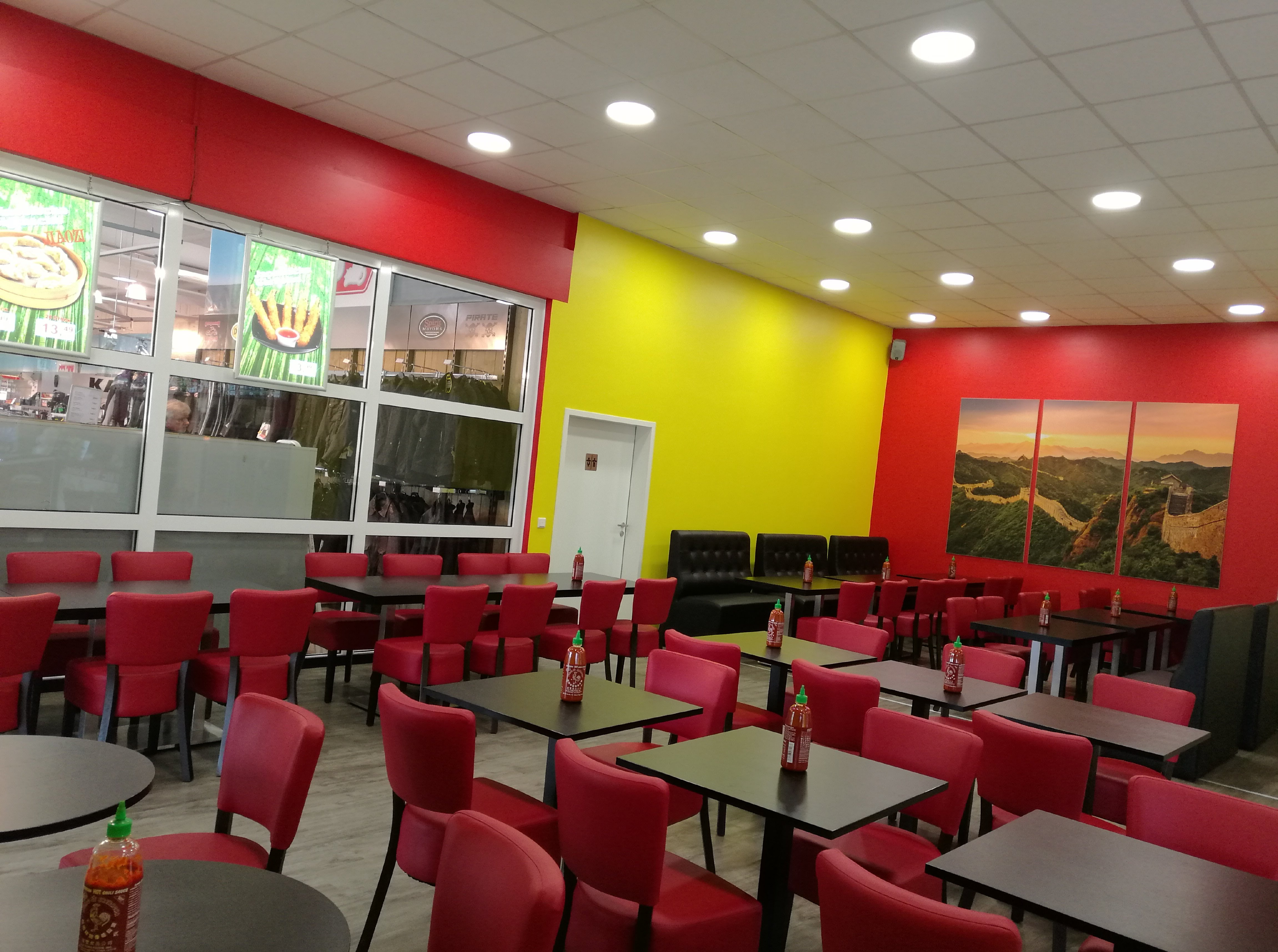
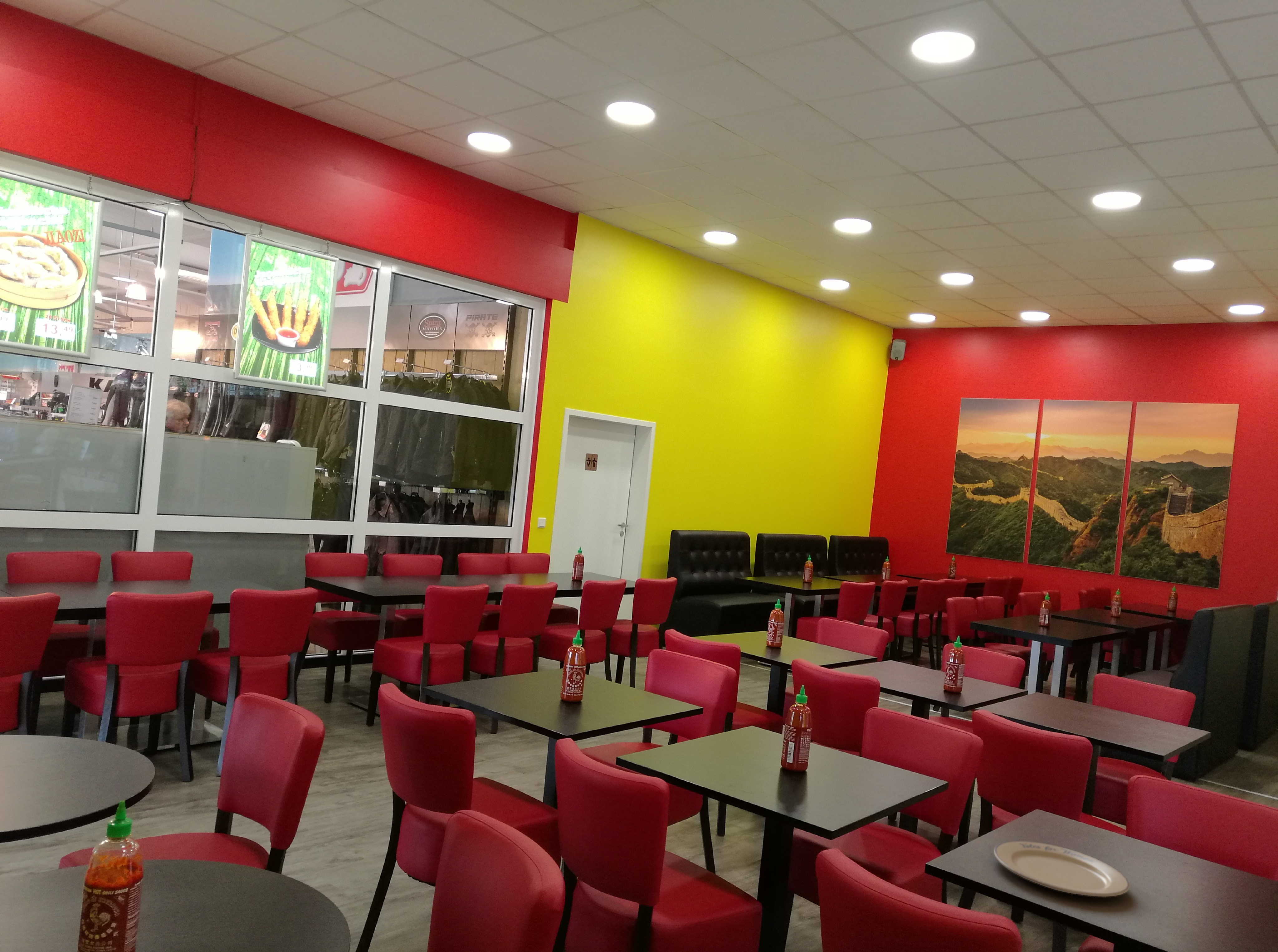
+ chinaware (1059, 871)
